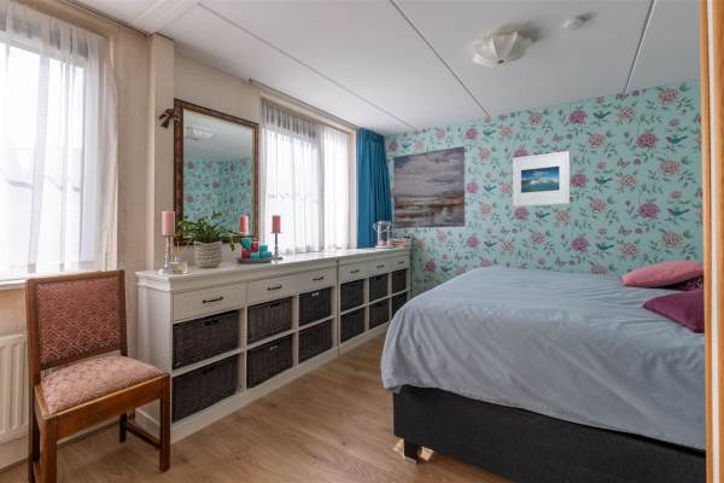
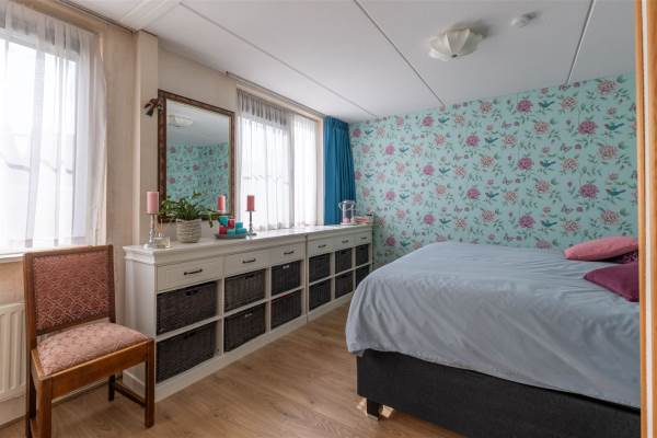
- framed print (539, 180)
- wall art (427, 190)
